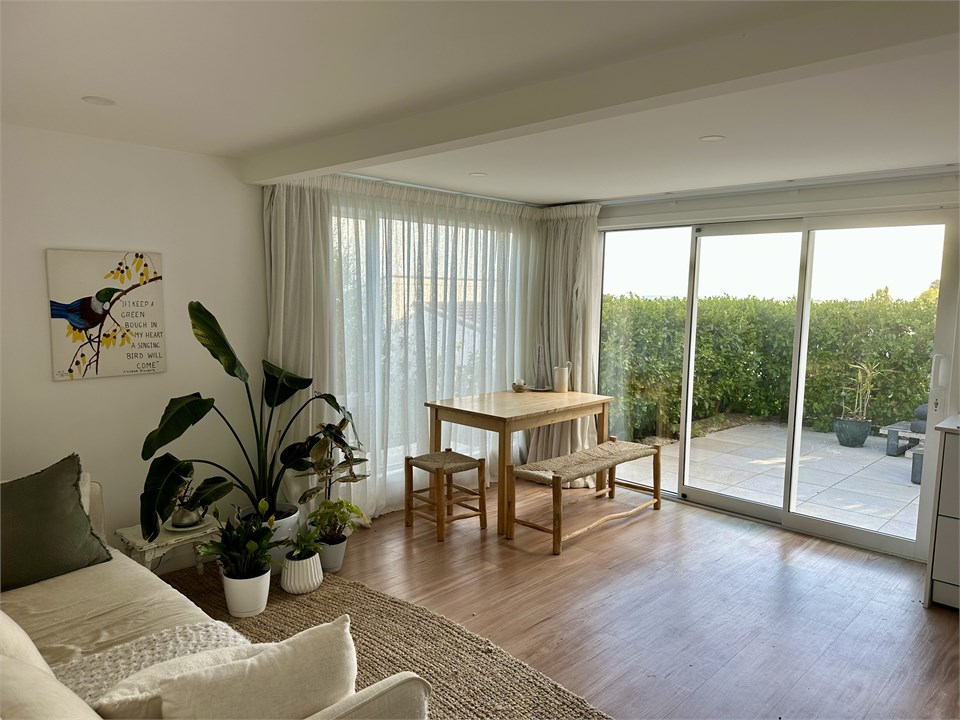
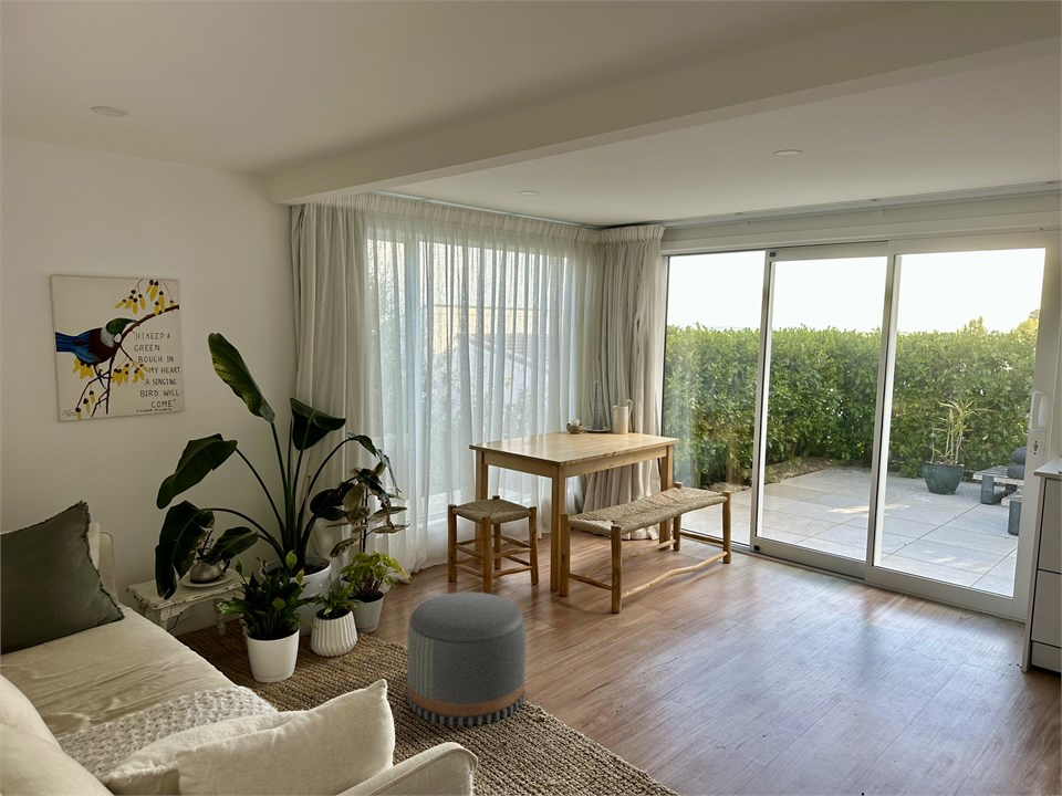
+ pouf (466, 648)
